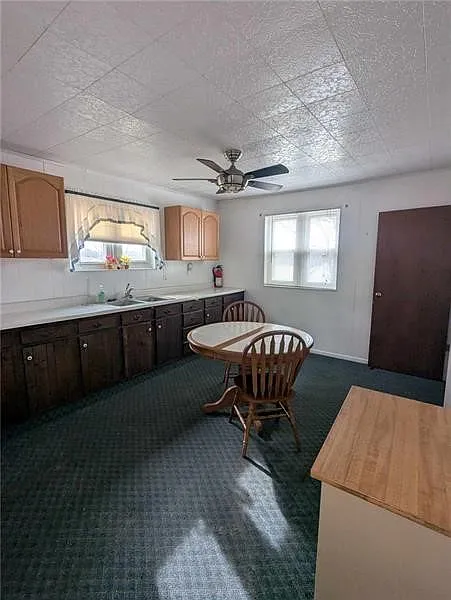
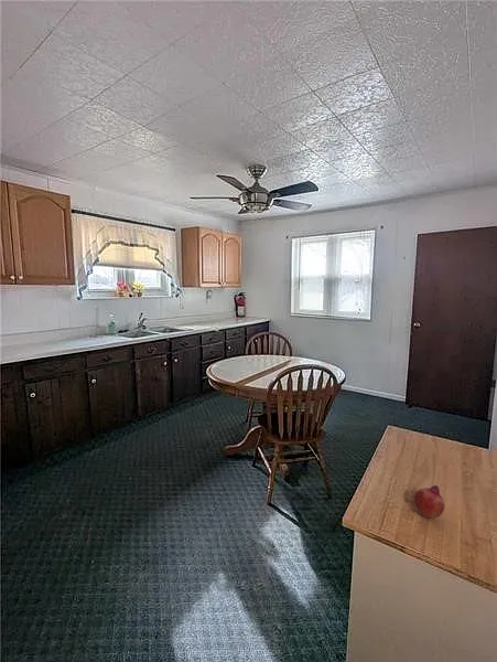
+ fruit (429, 500)
